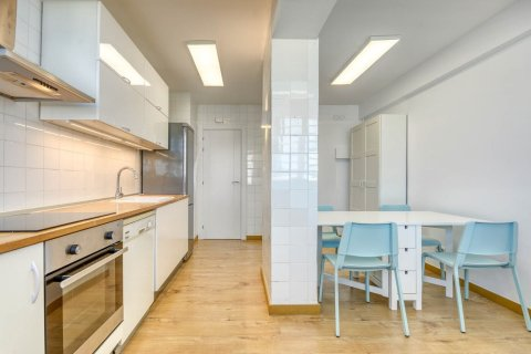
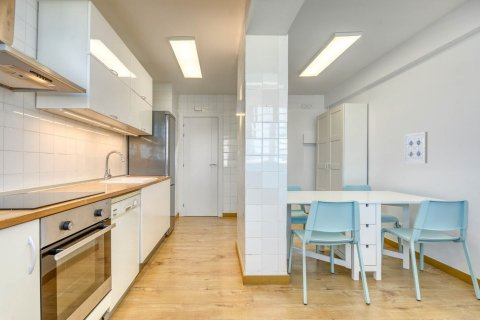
+ wall art (415, 148)
